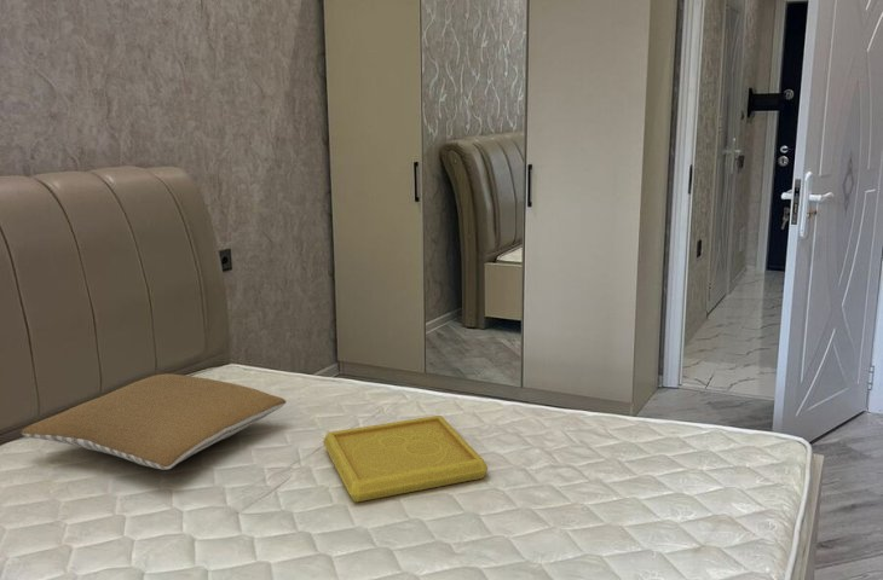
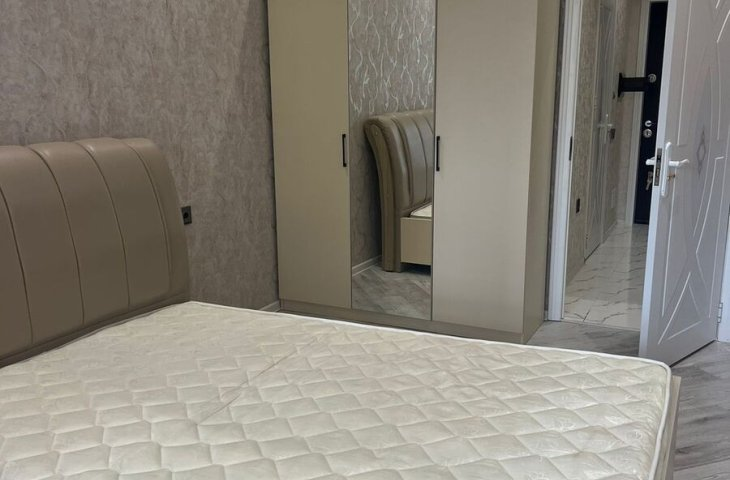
- pillow (160, 418)
- serving tray (402, 454)
